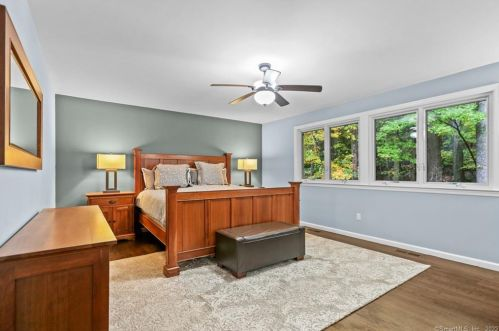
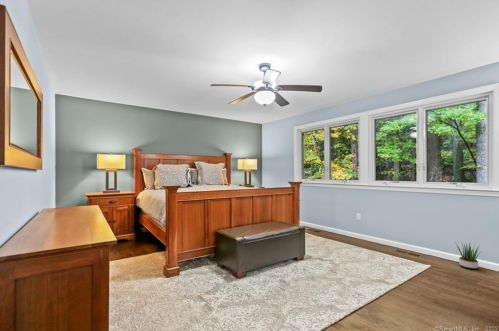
+ potted plant (468, 254)
